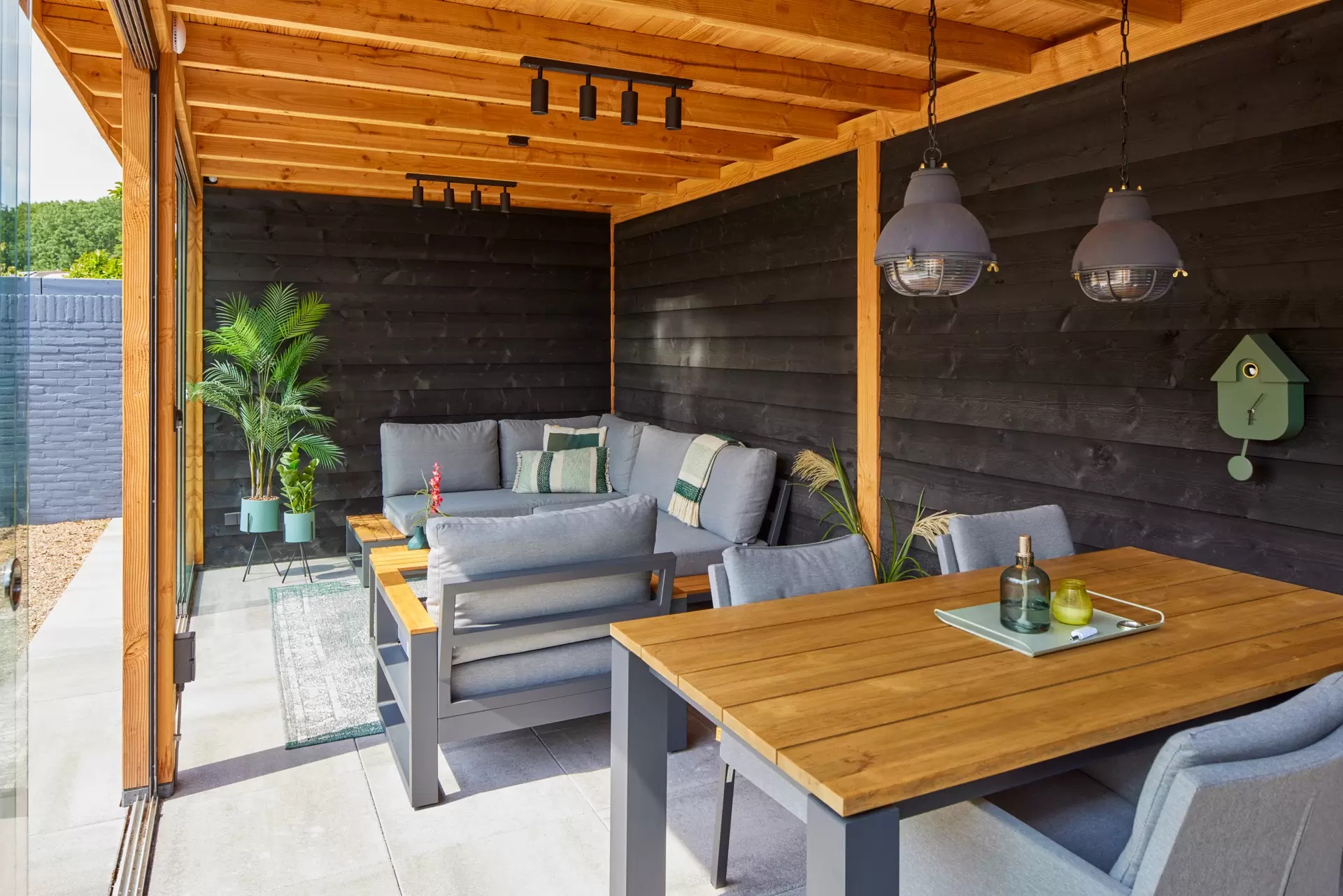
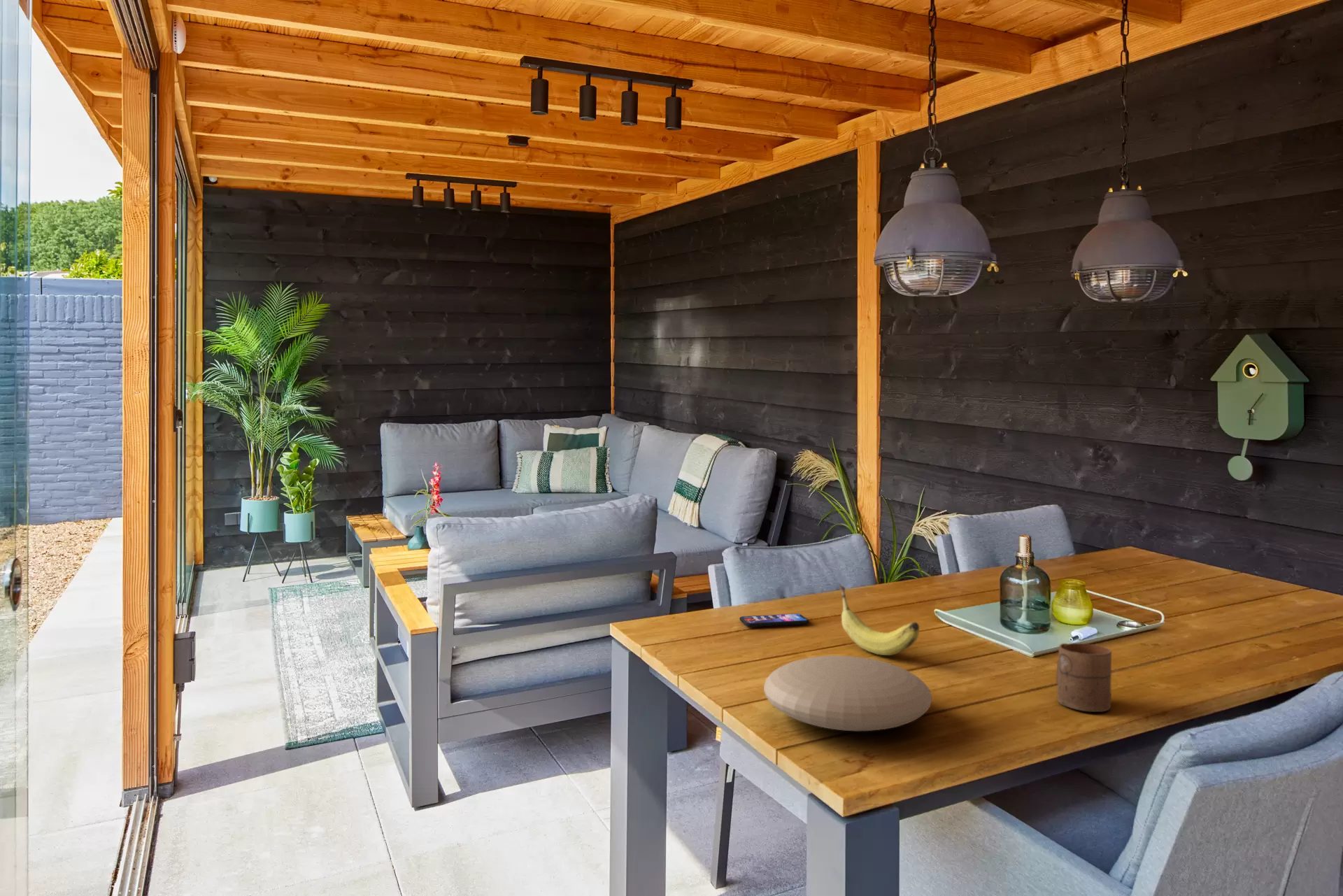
+ plate (846, 690)
+ cup (1083, 676)
+ smartphone (774, 620)
+ fruit (874, 630)
